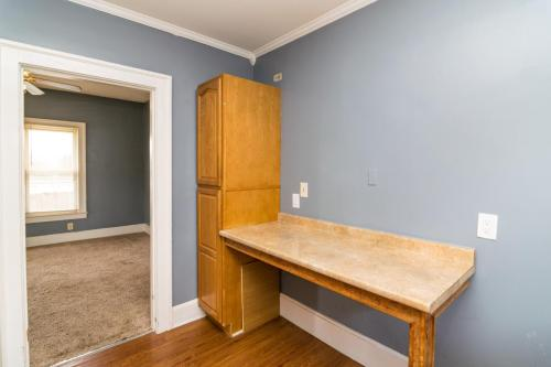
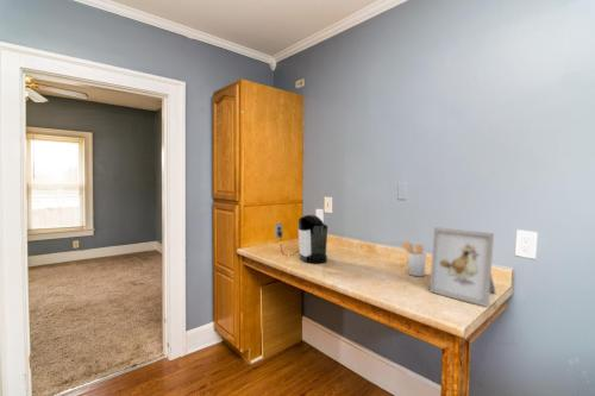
+ utensil holder (412, 257)
+ coffee maker (305, 238)
+ picture frame (466, 260)
